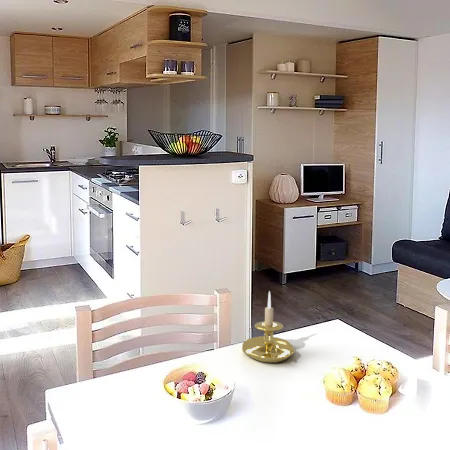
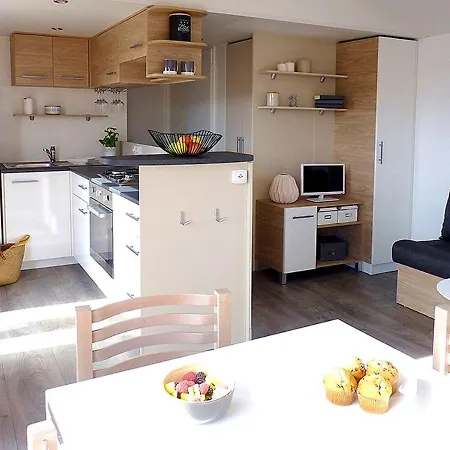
- candle holder (270, 324)
